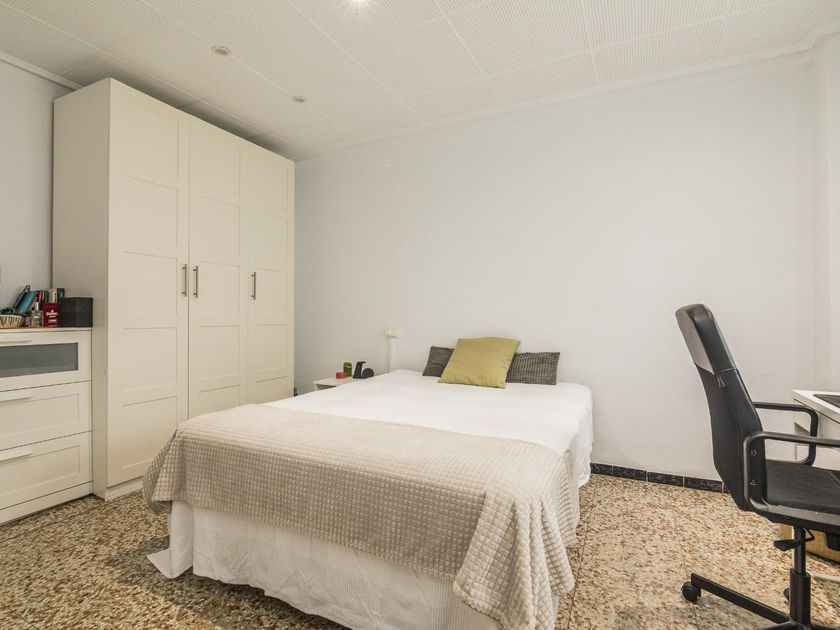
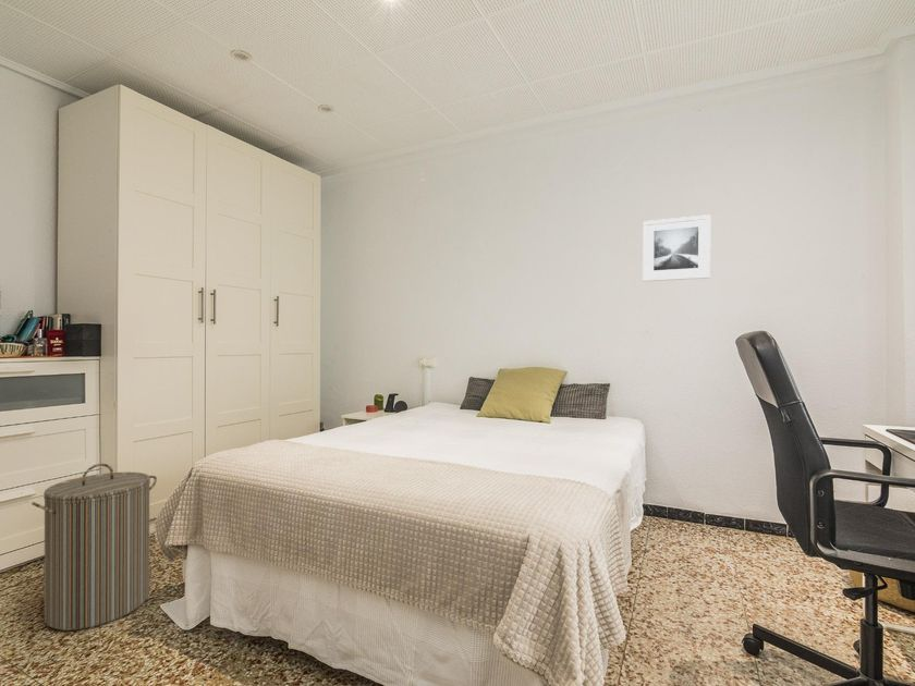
+ laundry hamper (99, 535)
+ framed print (675, 248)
